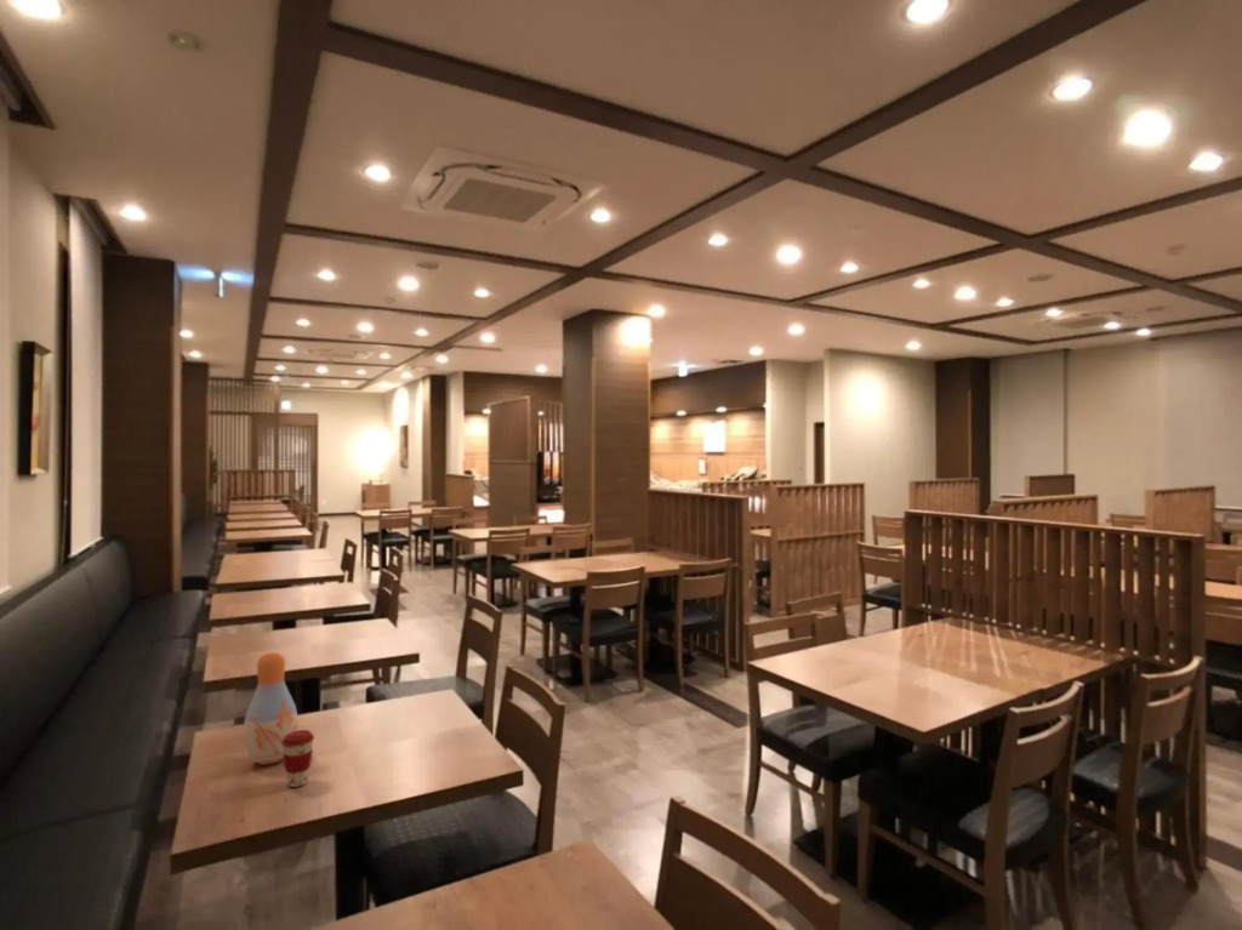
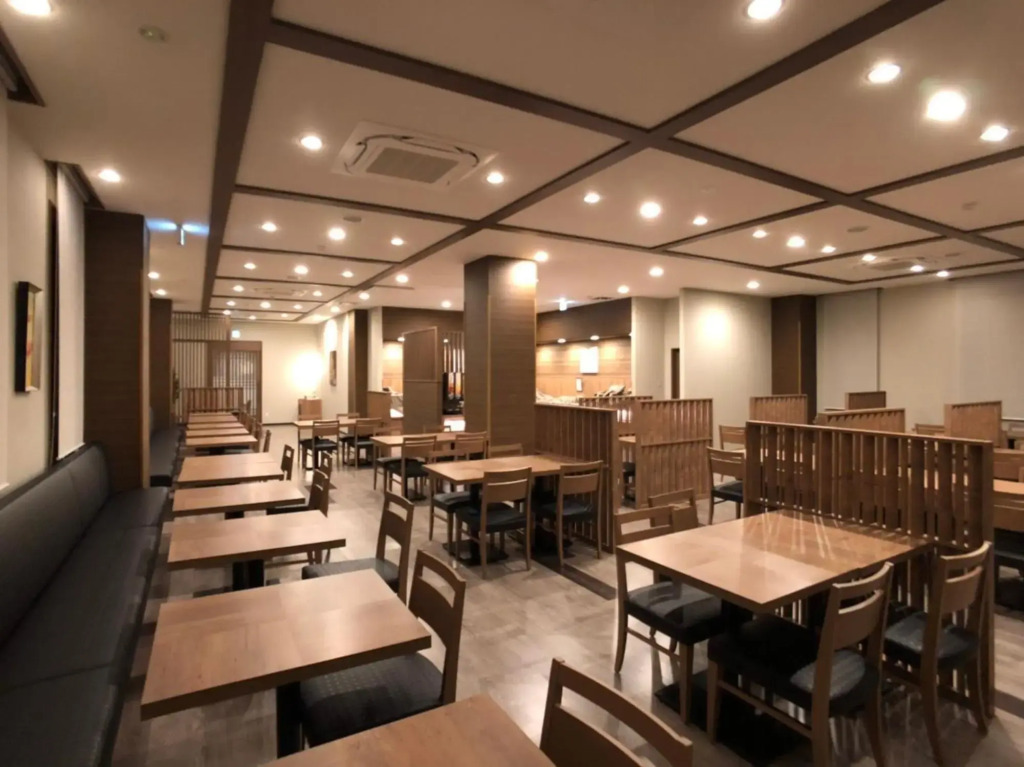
- coffee cup (297, 758)
- vase (270, 706)
